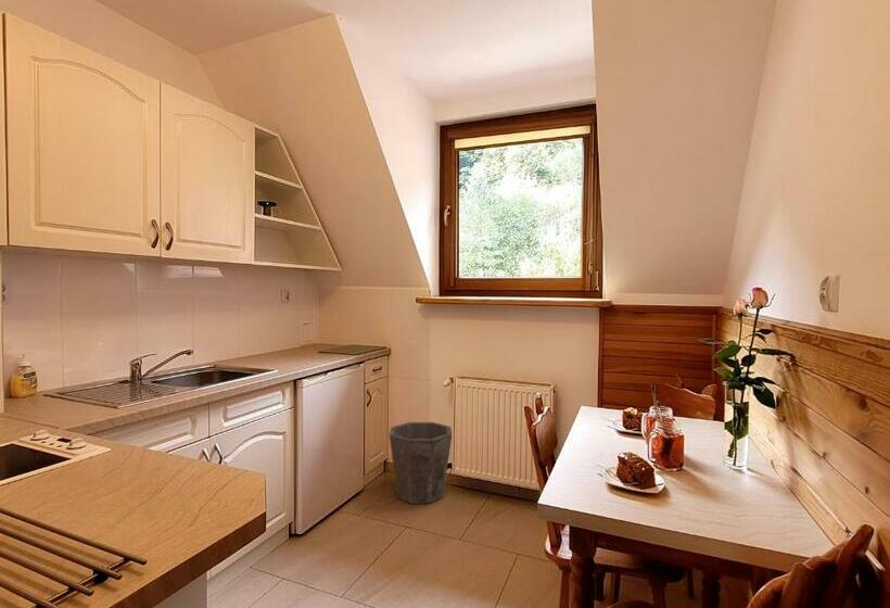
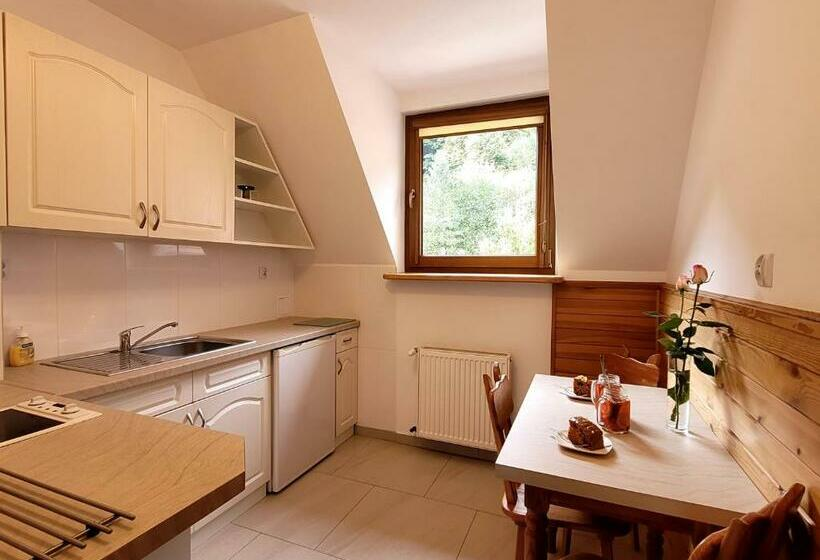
- waste bin (420, 461)
